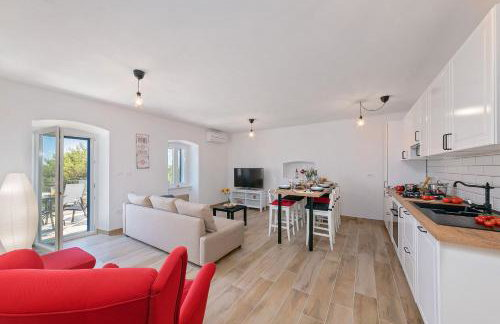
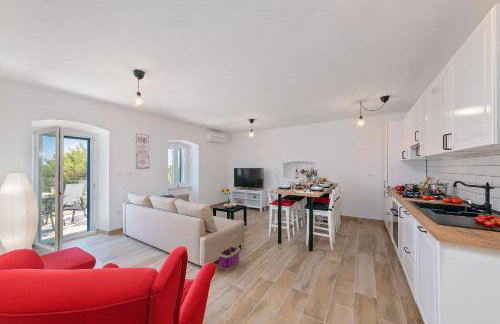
+ basket (229, 249)
